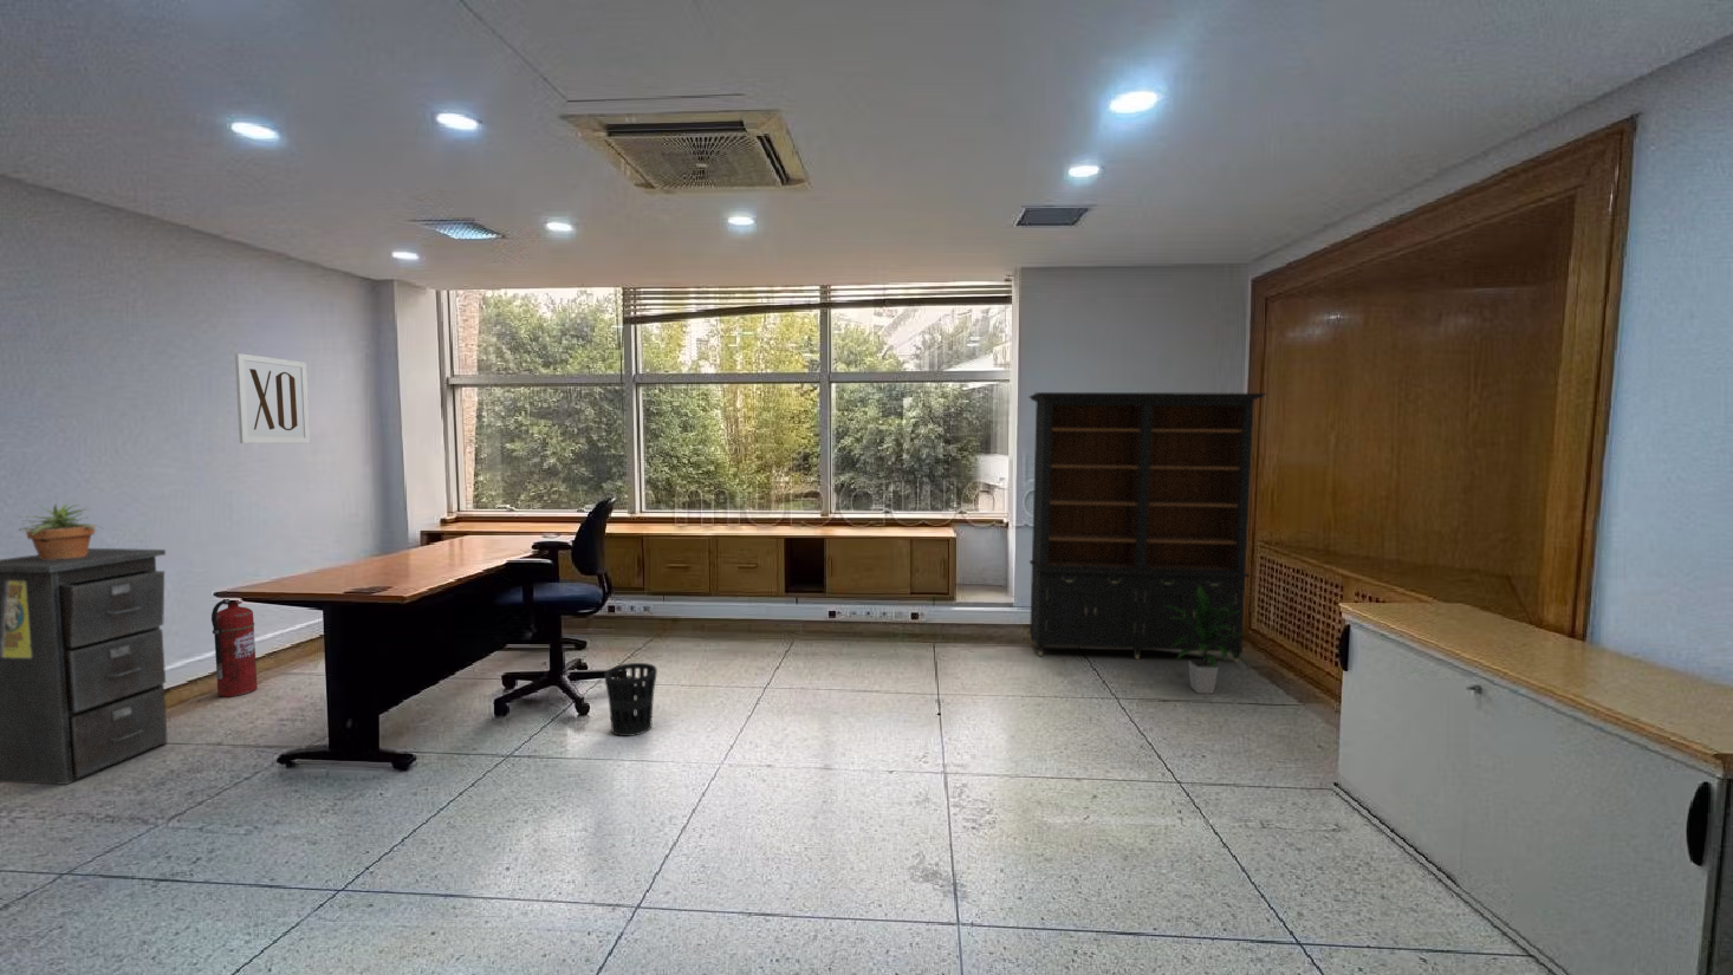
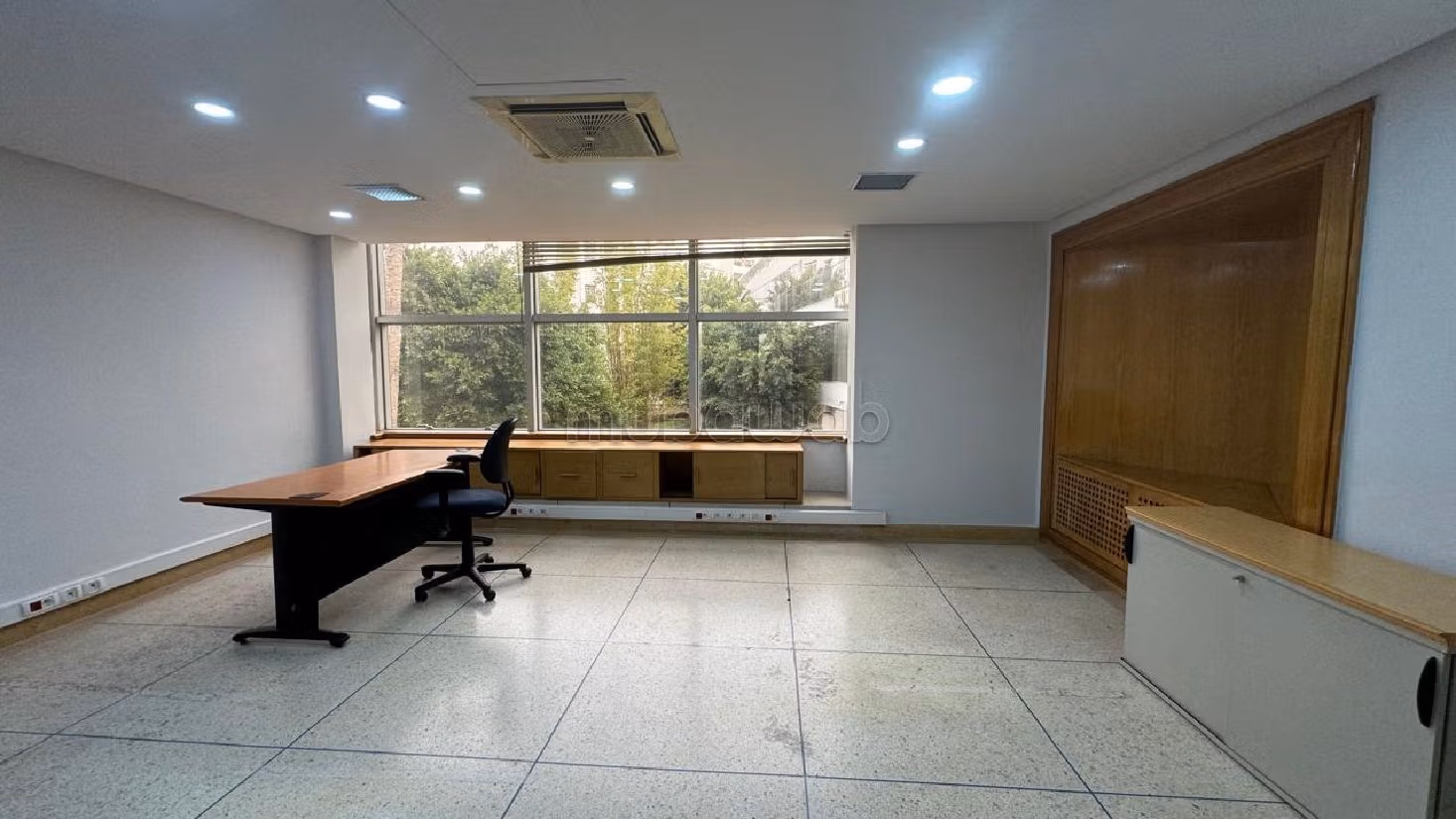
- wall art (274, 401)
- indoor plant (1208, 640)
- fire extinguisher (234, 642)
- filing cabinet (85, 660)
- bookcase (1135, 524)
- potted plant (63, 529)
- wastebasket (631, 699)
